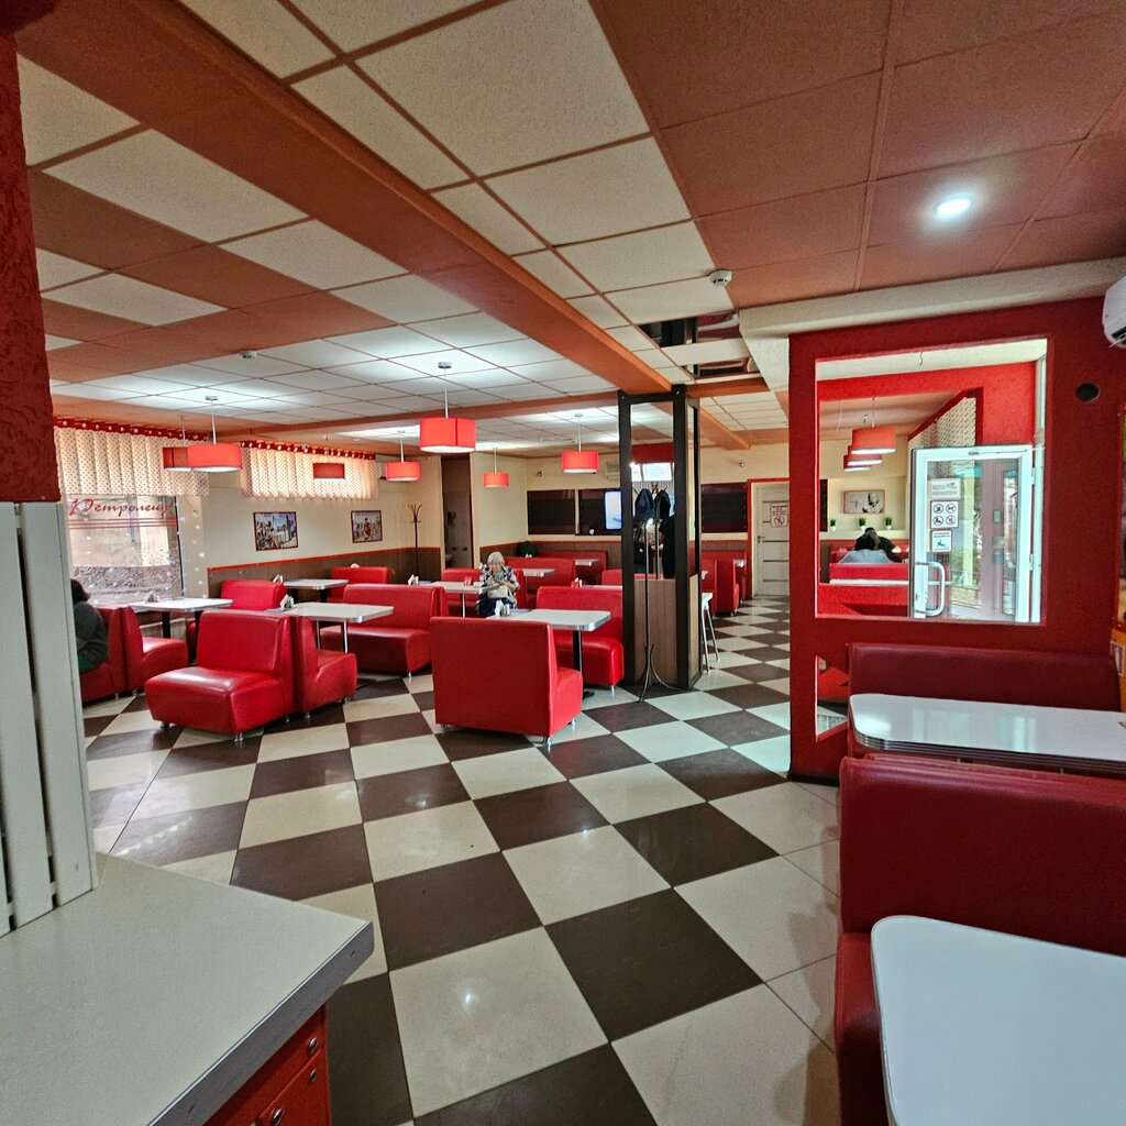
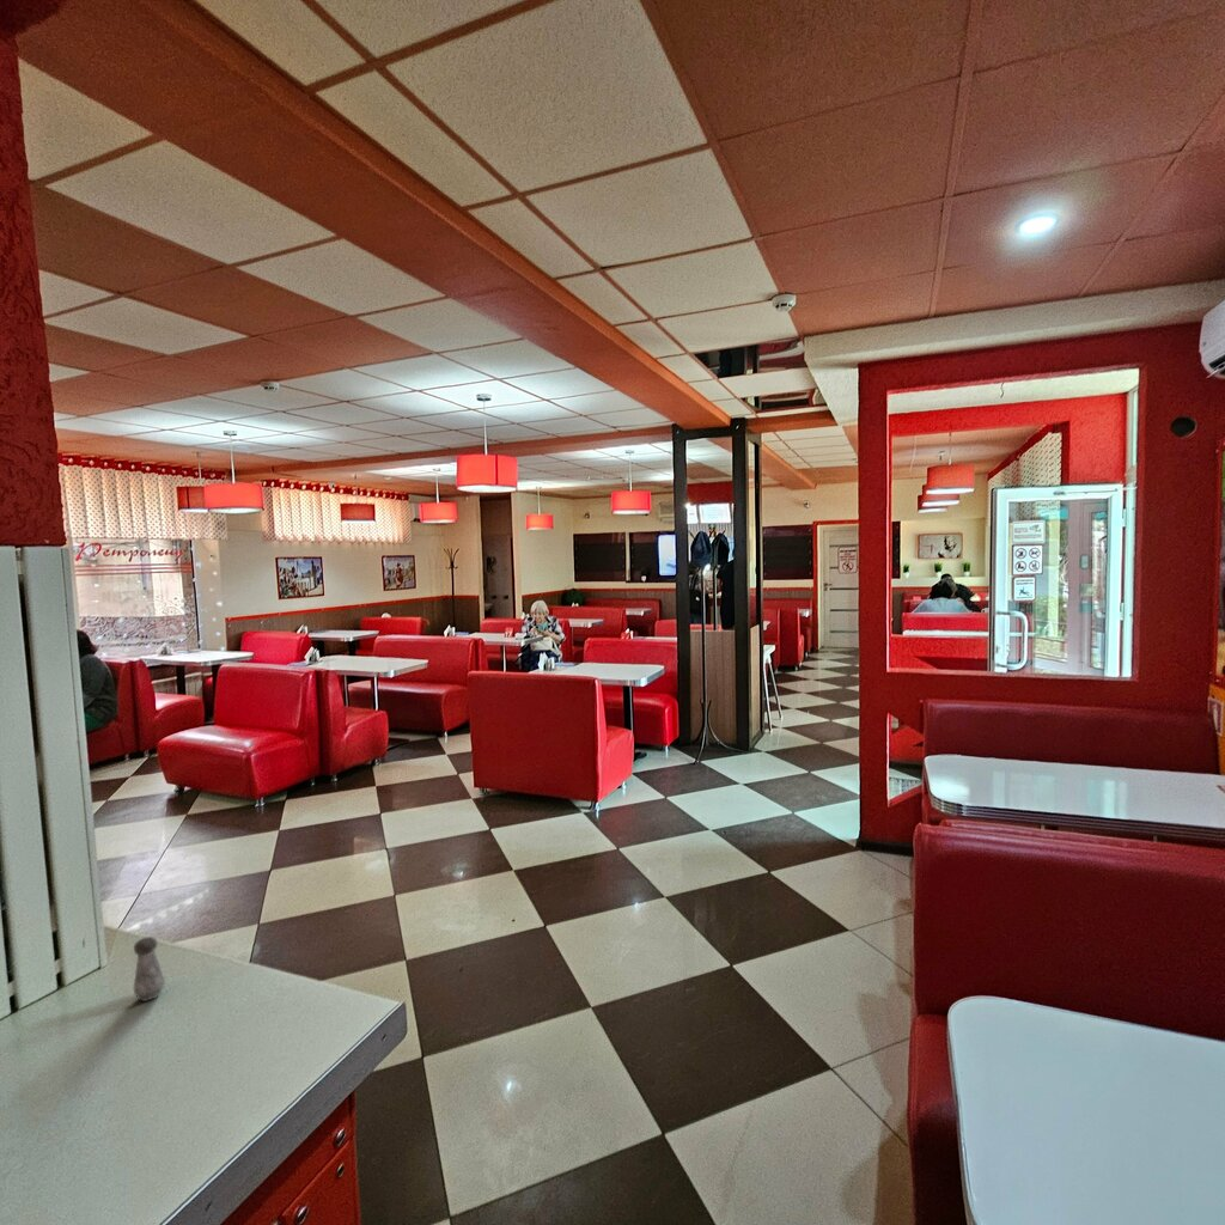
+ salt shaker (147, 967)
